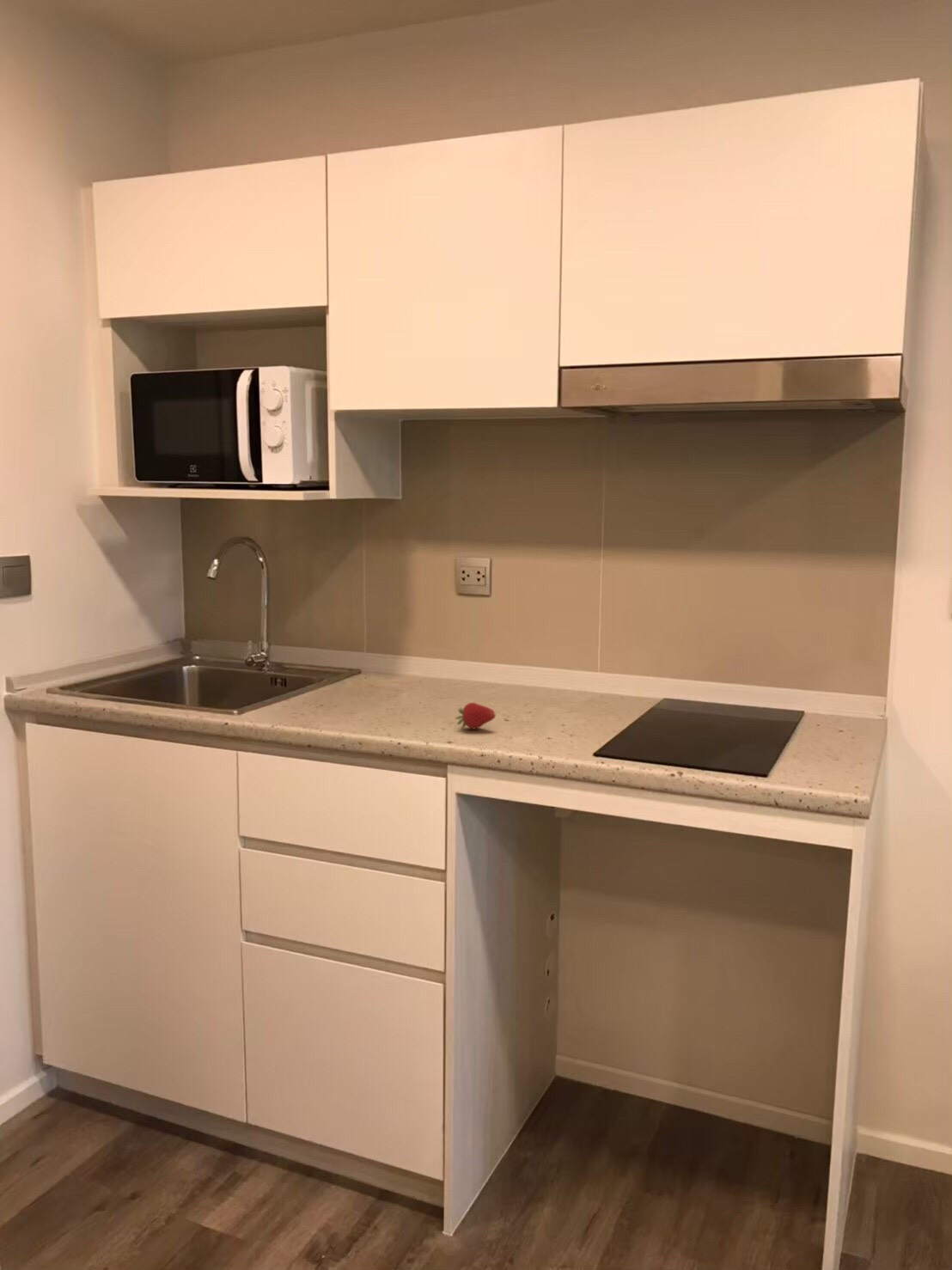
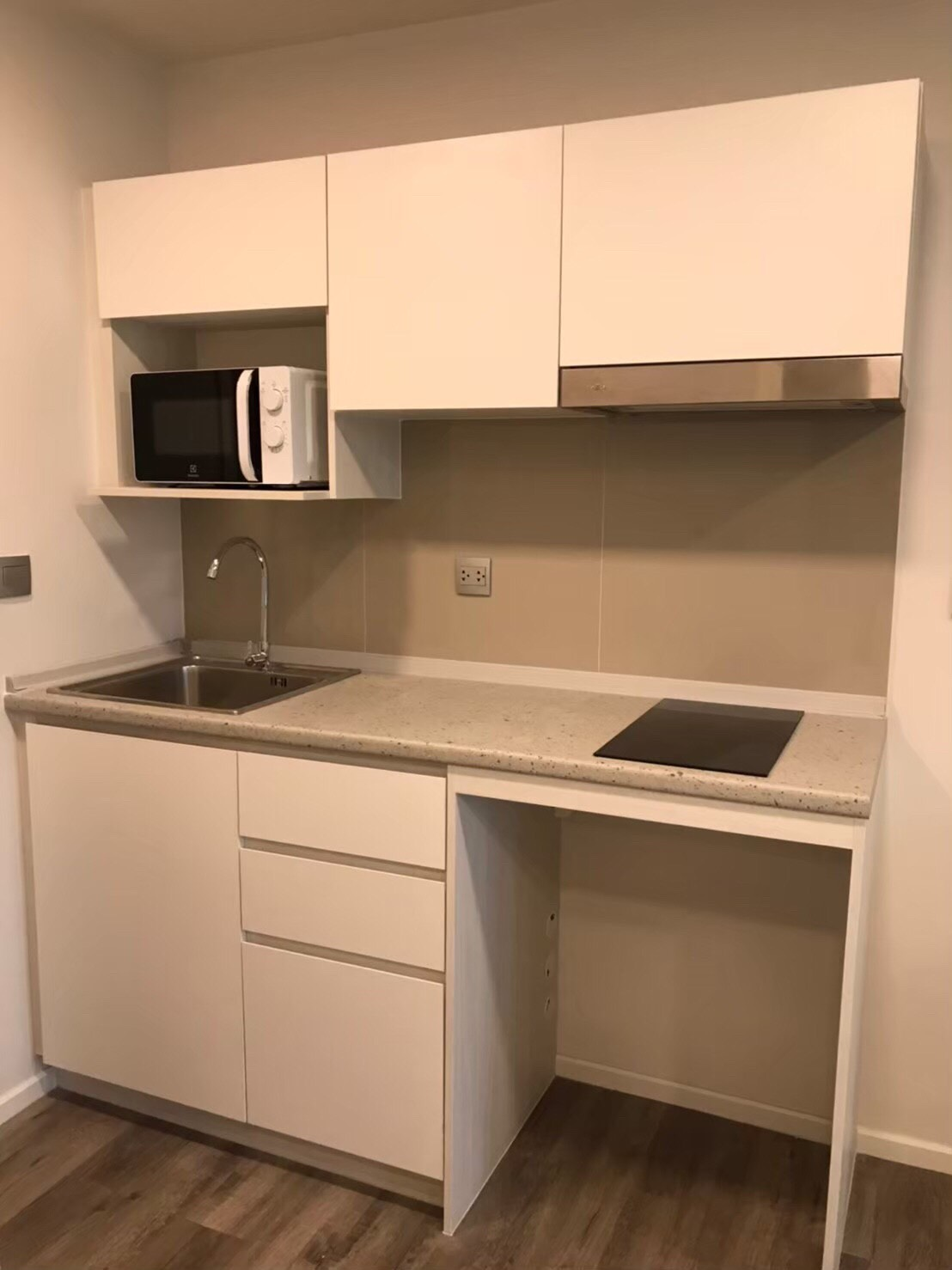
- fruit (475, 716)
